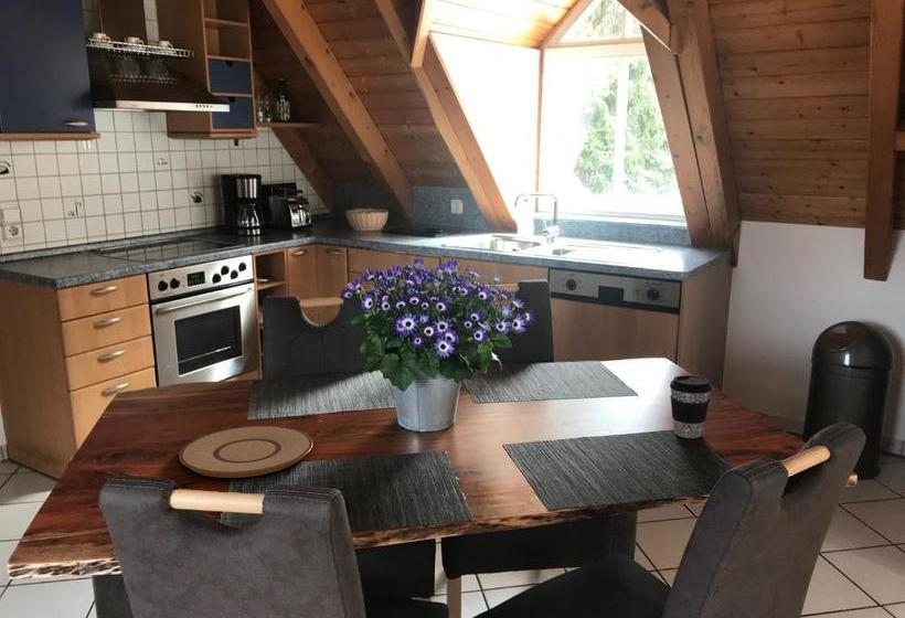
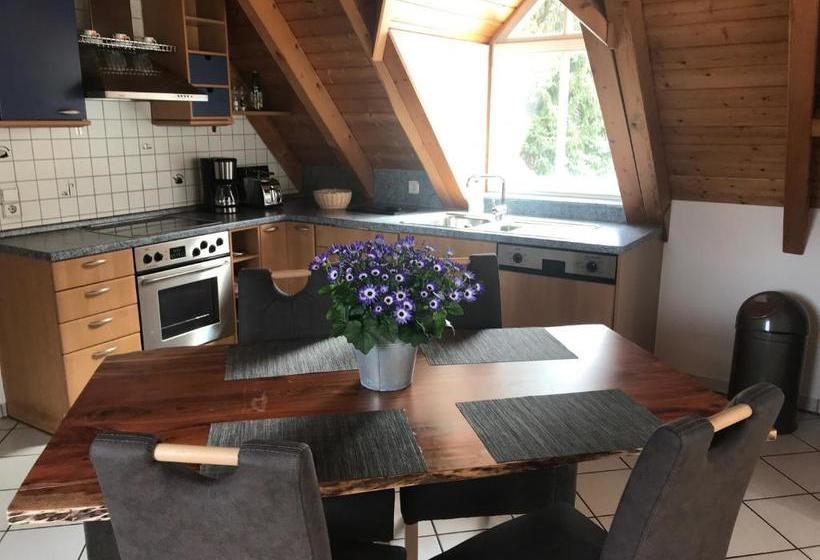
- plate (247, 450)
- coffee cup (689, 406)
